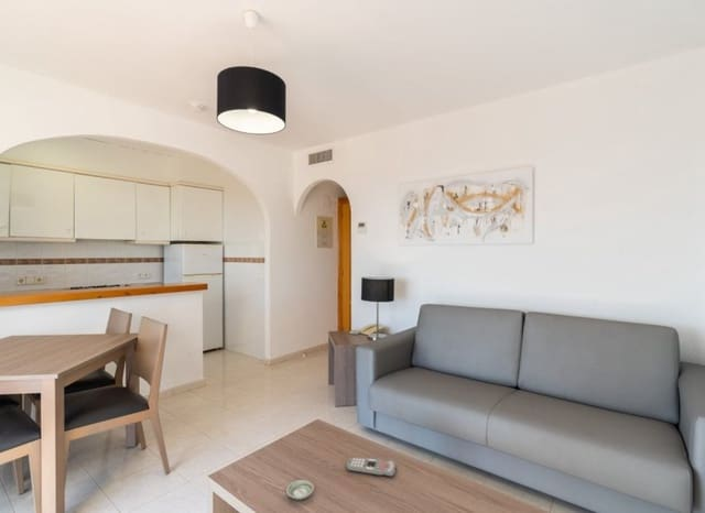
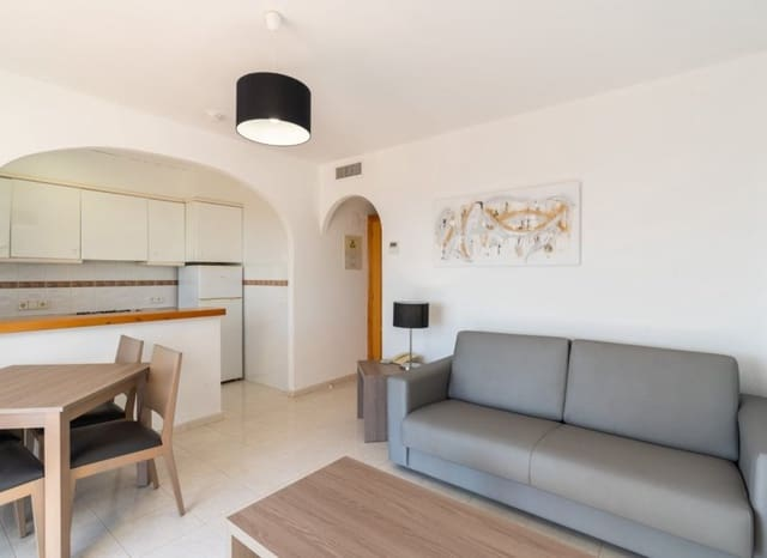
- saucer (300, 491)
- remote control (370, 466)
